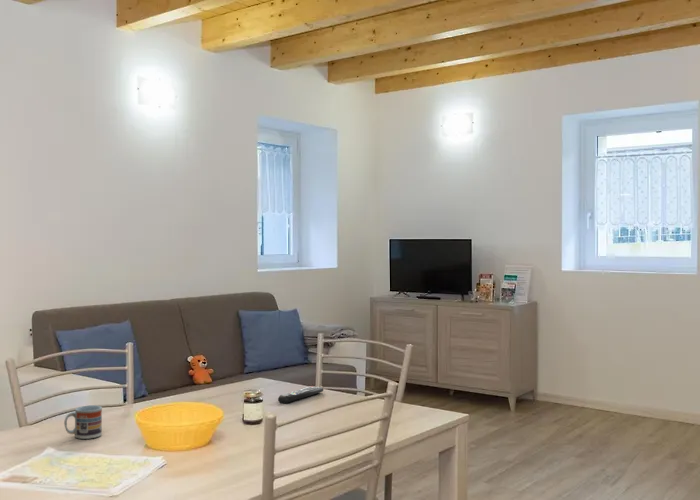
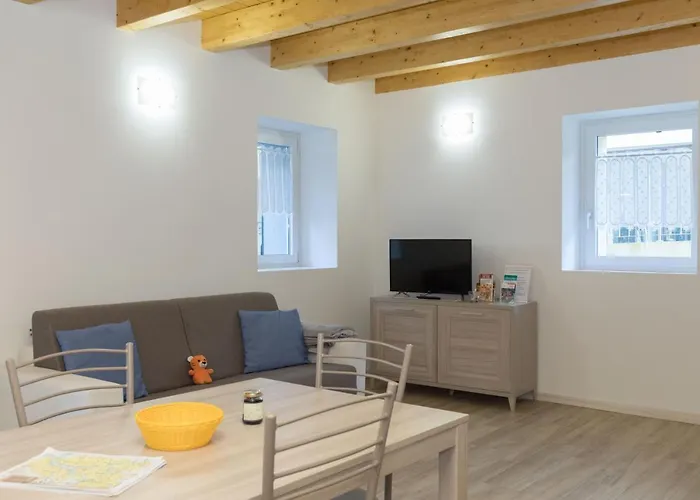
- cup (83, 422)
- remote control (301, 394)
